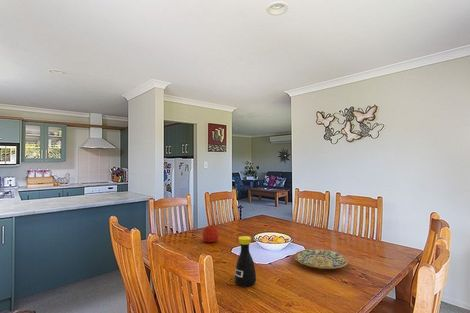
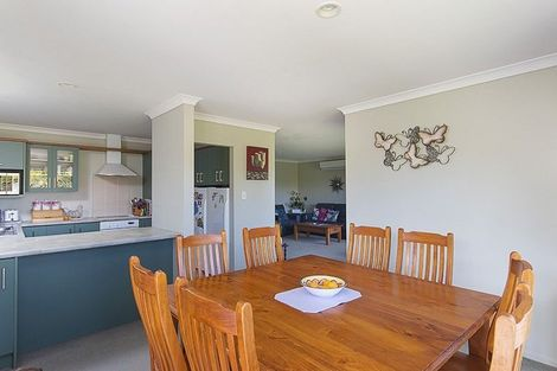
- plate (320, 260)
- bottle (245, 259)
- apple (210, 233)
